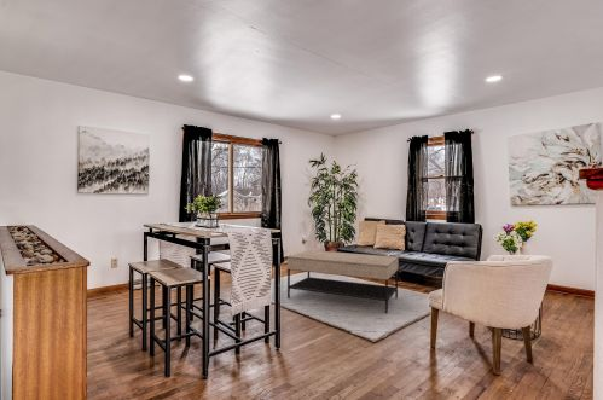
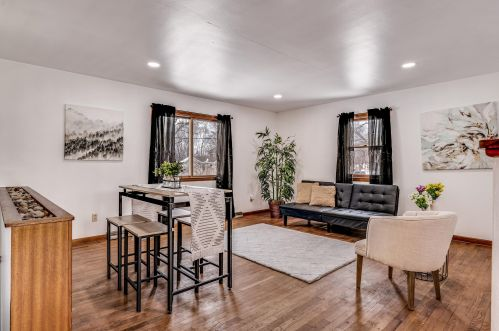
- coffee table (342, 274)
